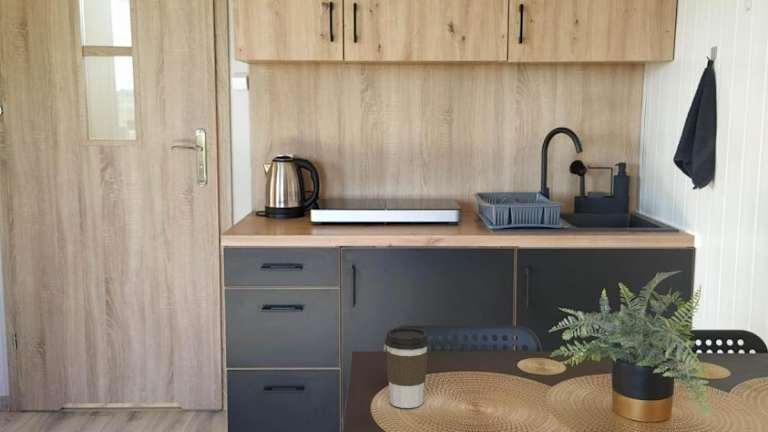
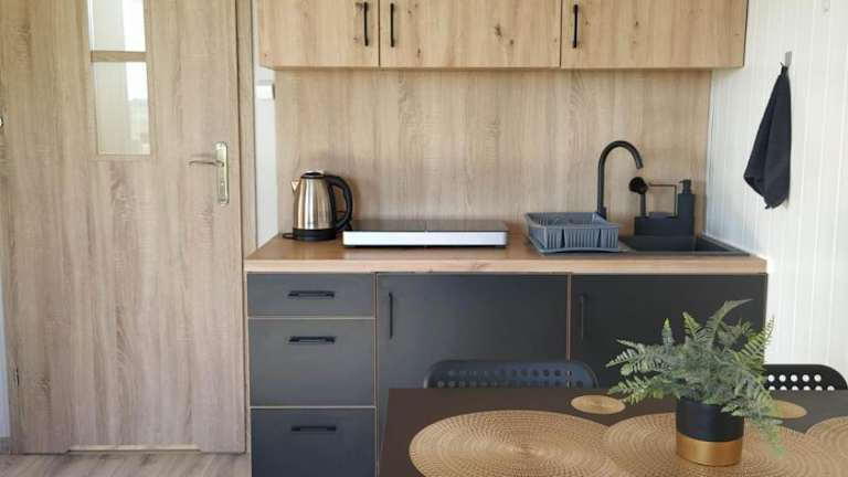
- coffee cup (406, 367)
